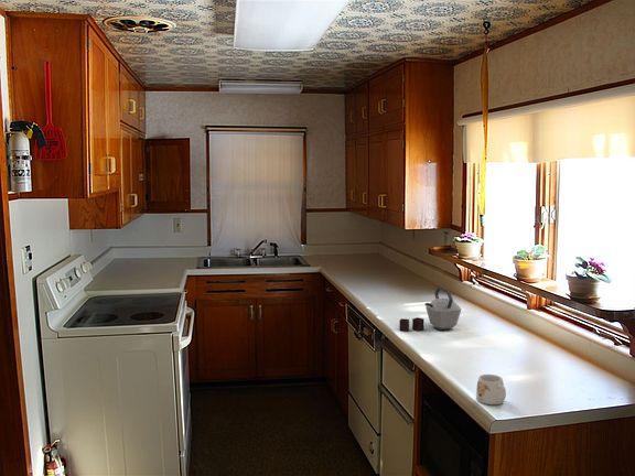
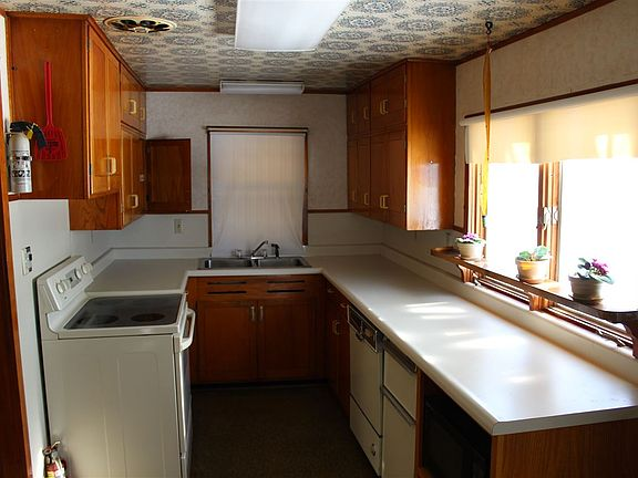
- kettle (428, 309)
- mug (493, 390)
